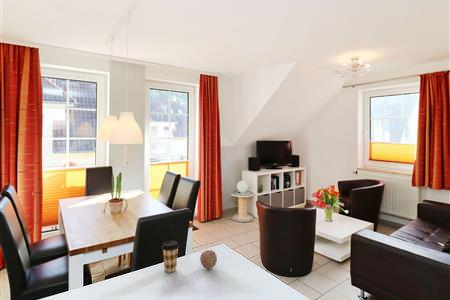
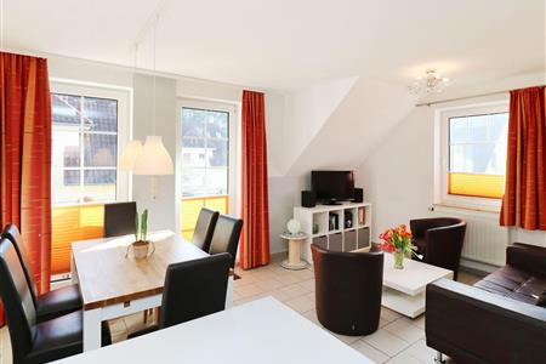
- coffee cup (170, 256)
- fruit (208, 259)
